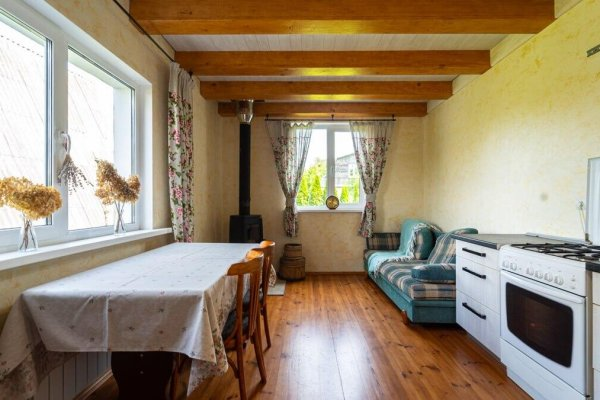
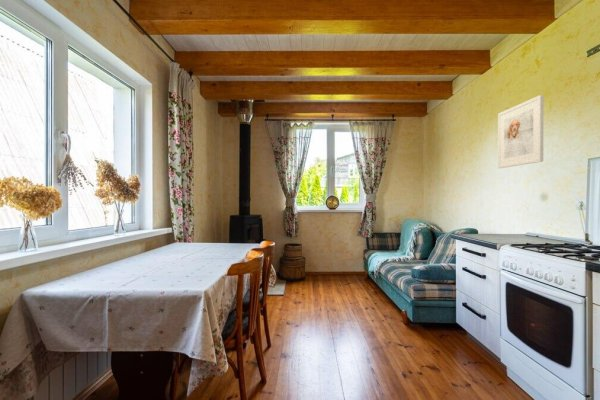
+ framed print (518, 135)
